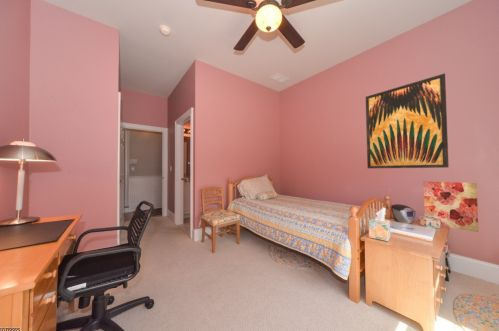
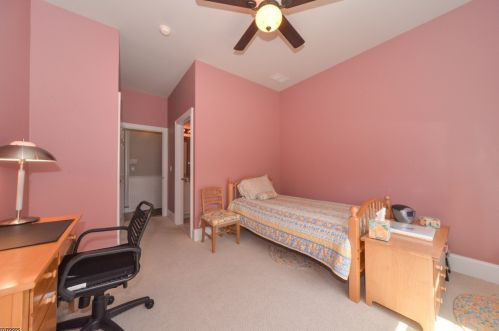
- wall art (401, 127)
- wall art (448, 204)
